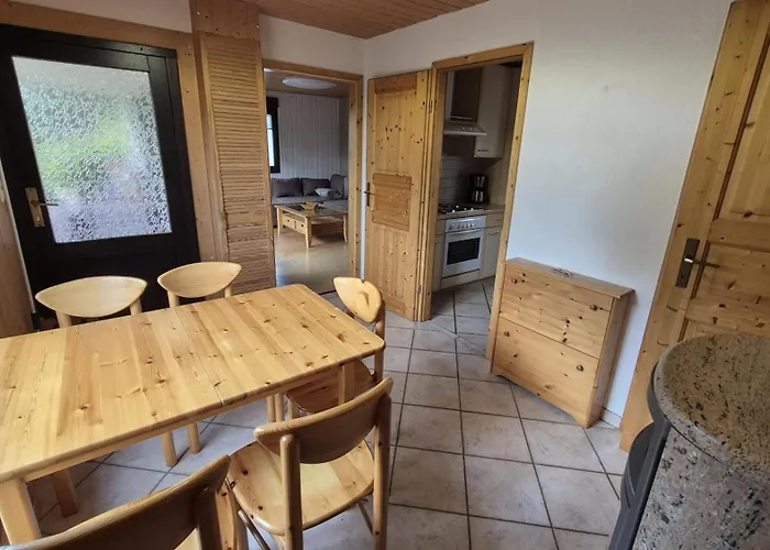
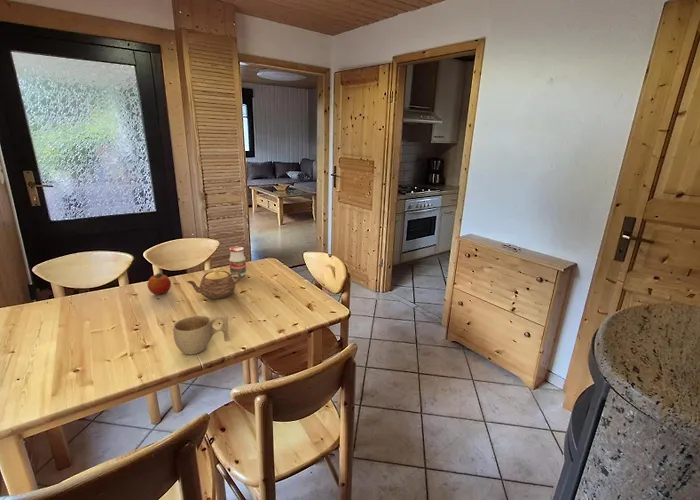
+ cup (202, 334)
+ fruit (159, 282)
+ jar (237, 262)
+ teapot (215, 282)
